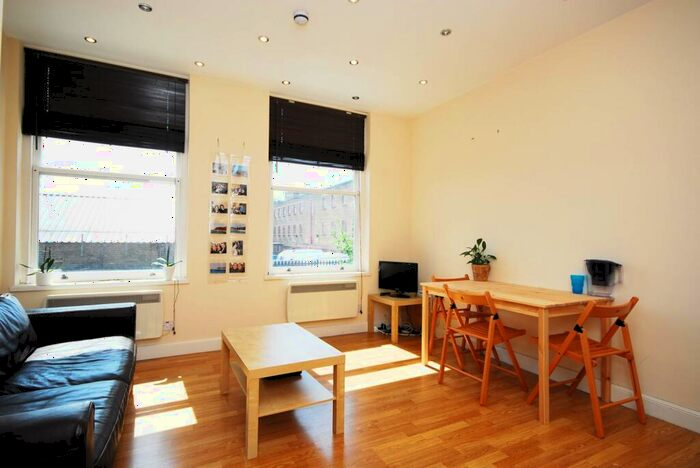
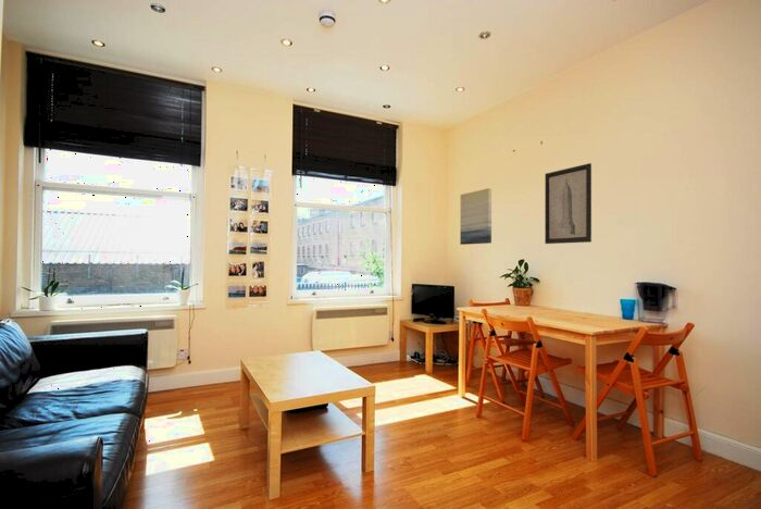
+ wall art (475, 218)
+ wall art (566, 206)
